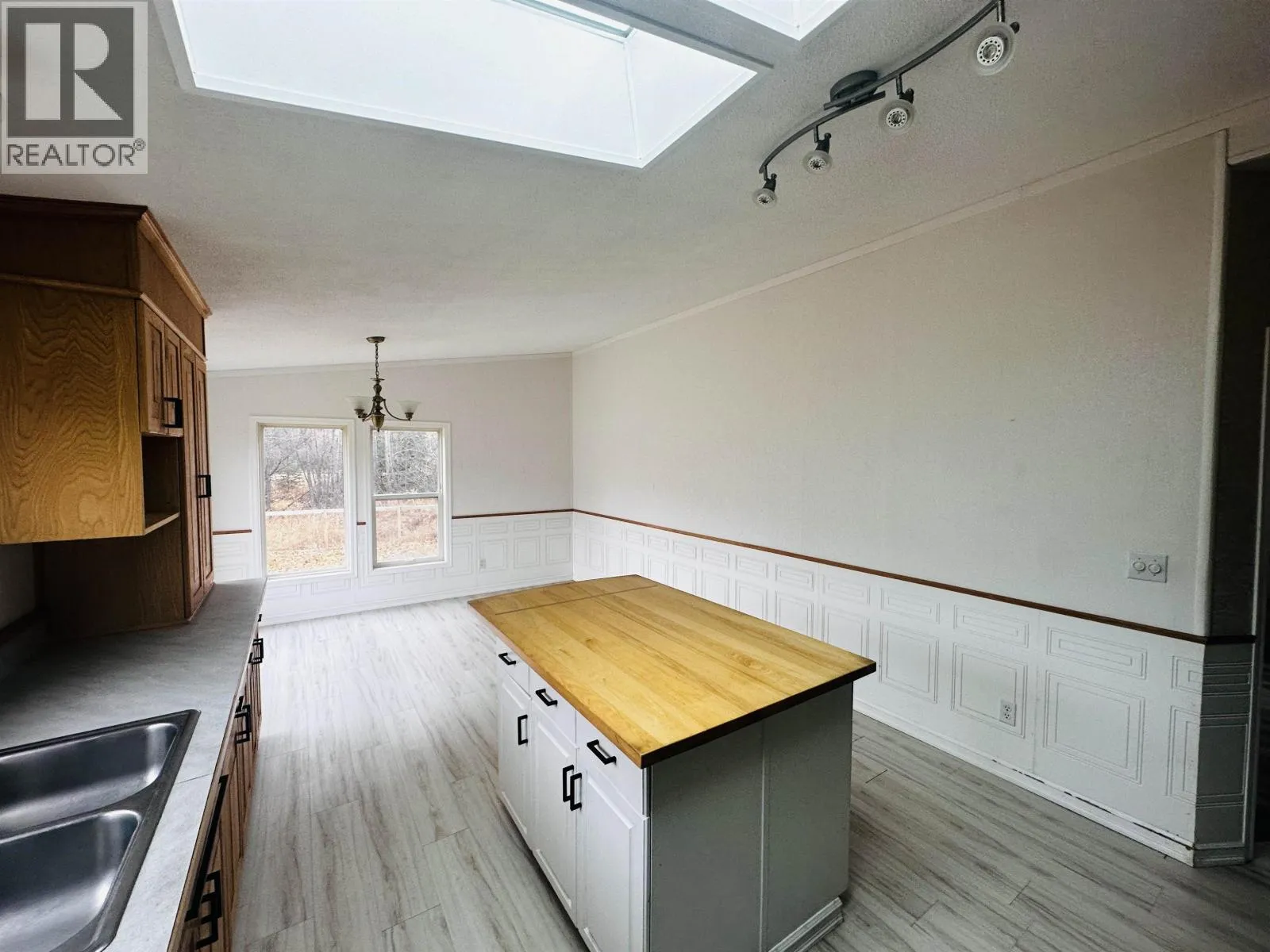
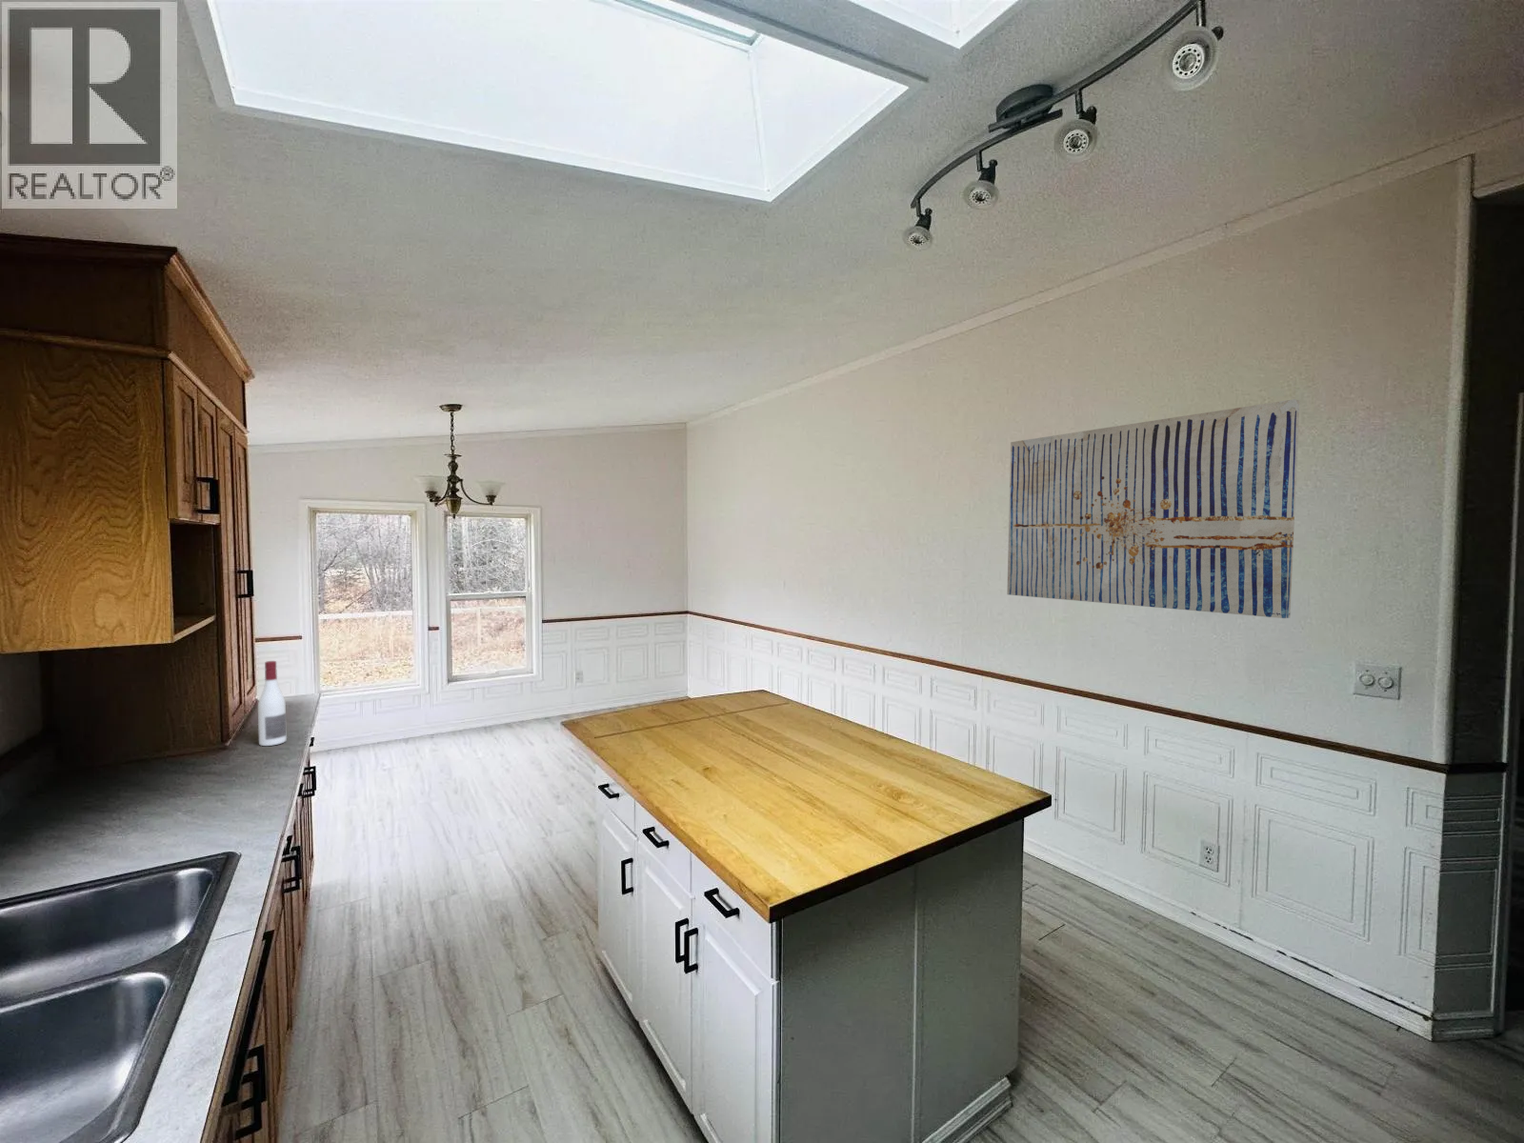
+ alcohol (271, 702)
+ wall art (1127, 514)
